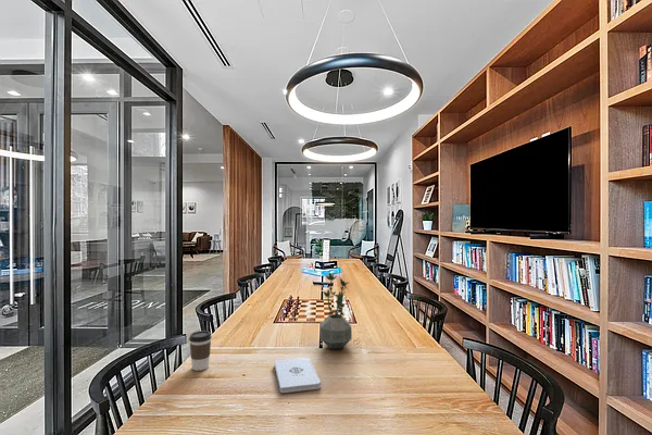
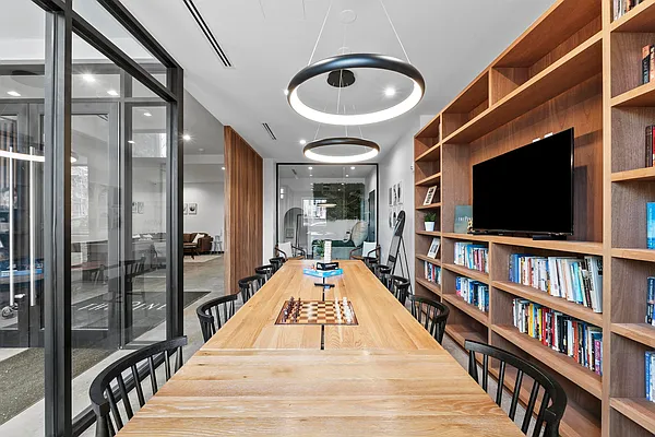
- potted plant (335, 310)
- coffee cup (200, 350)
- notepad (296, 373)
